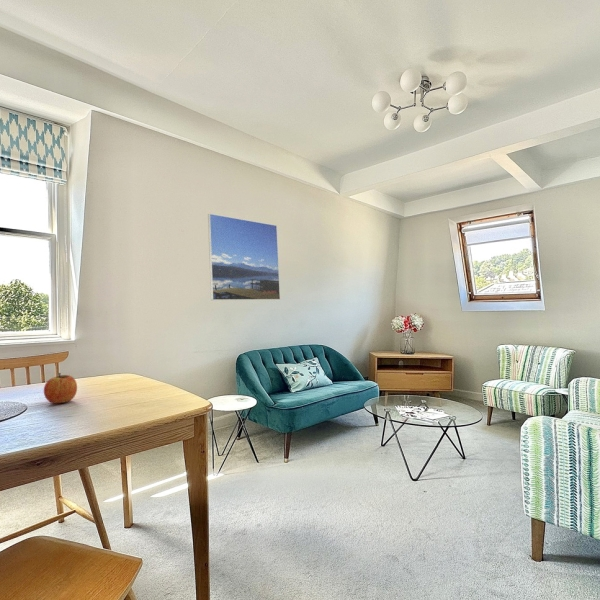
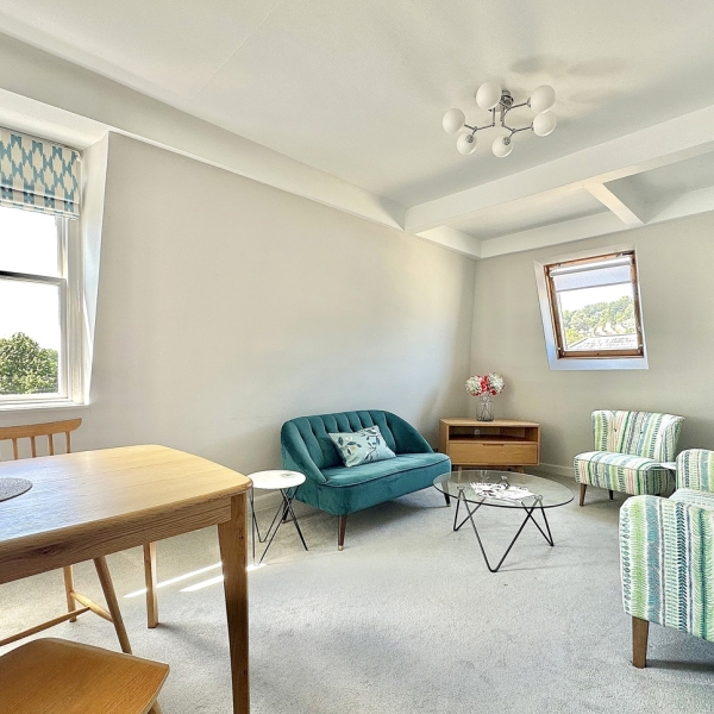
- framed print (246, 259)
- apple (61, 387)
